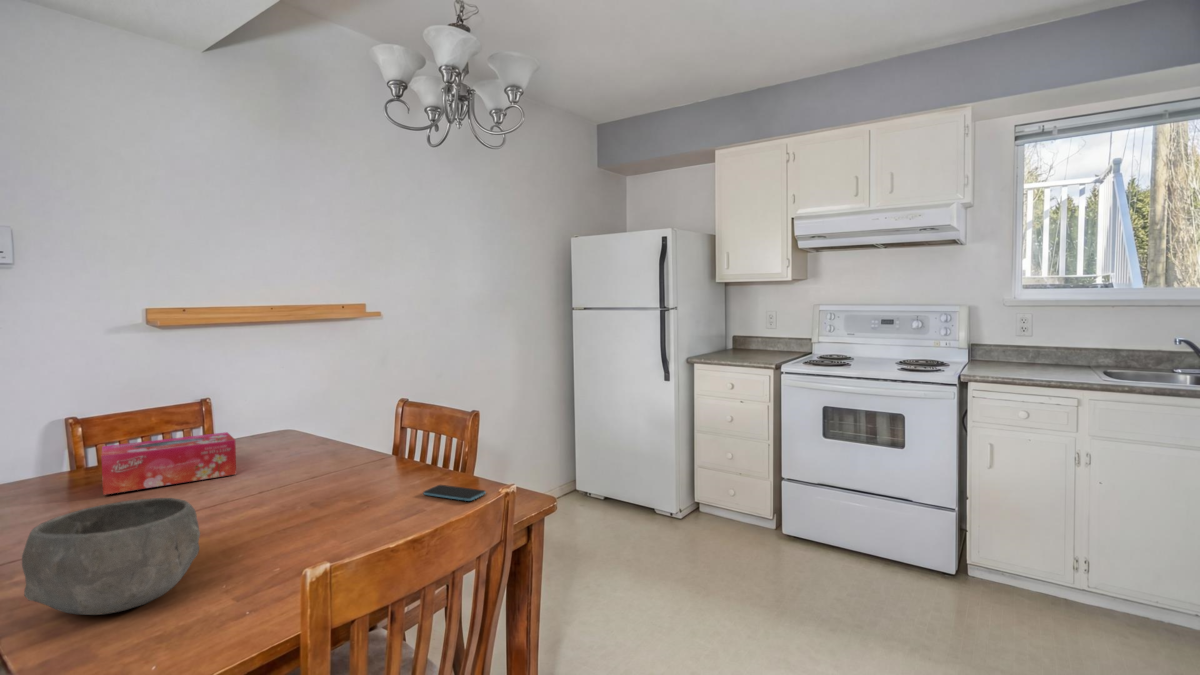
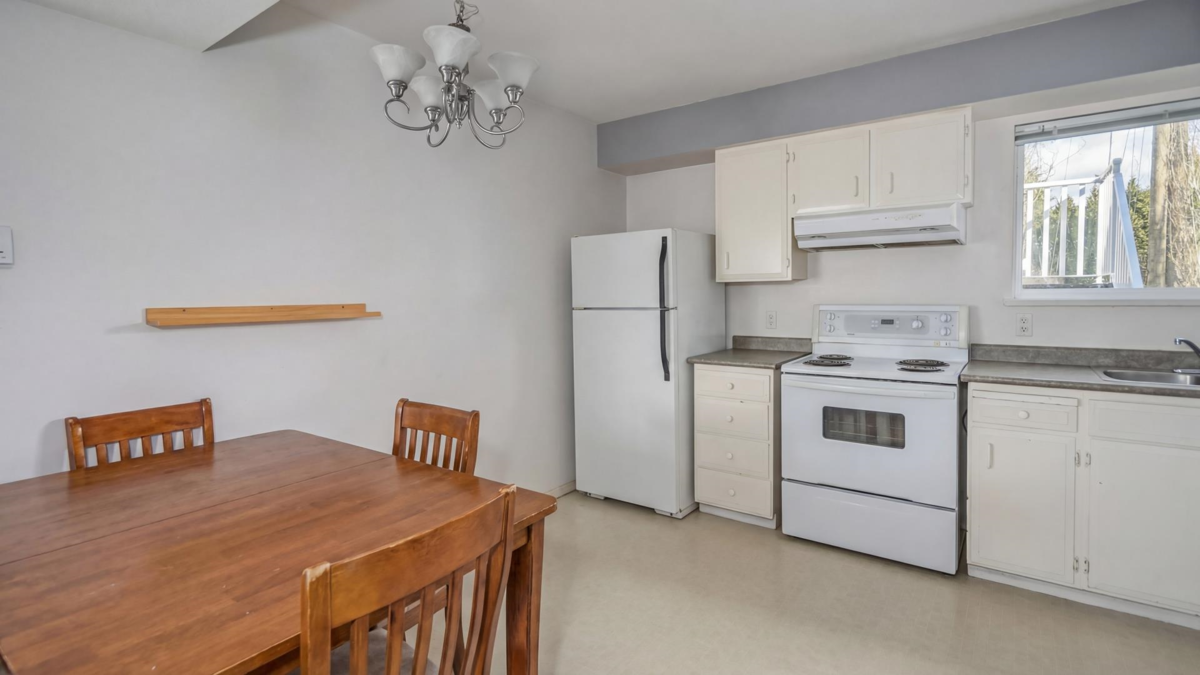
- smartphone (454, 492)
- bowl (117, 557)
- tissue box (170, 460)
